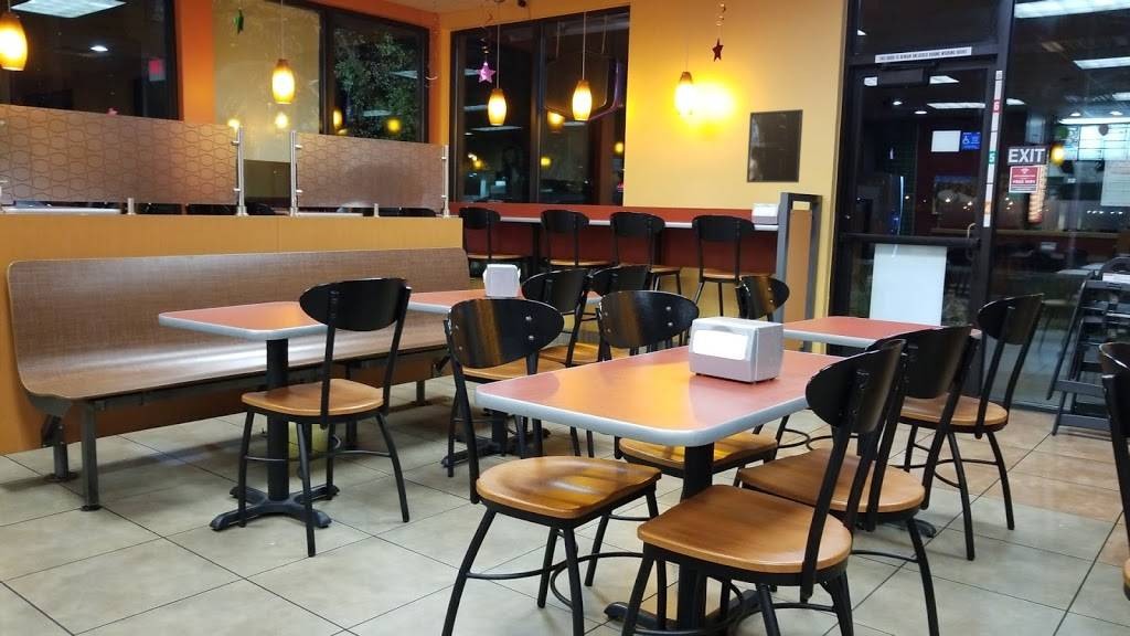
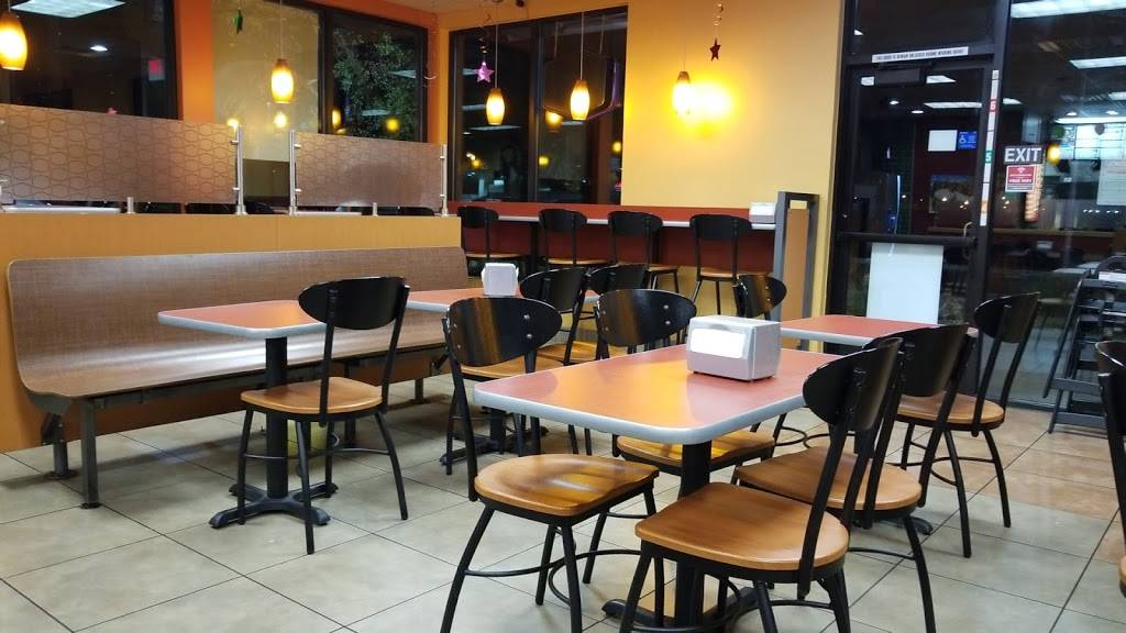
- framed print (774, 147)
